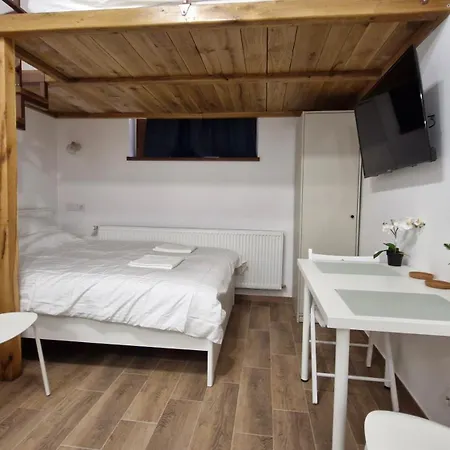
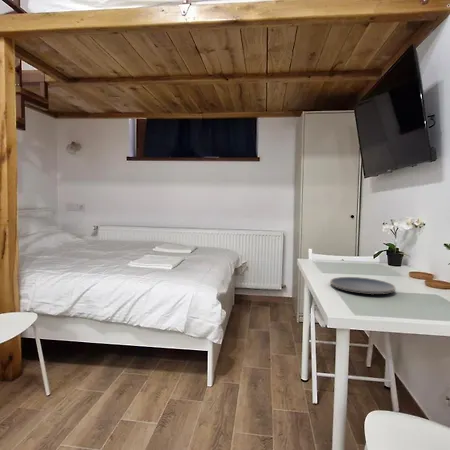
+ plate (361, 285)
